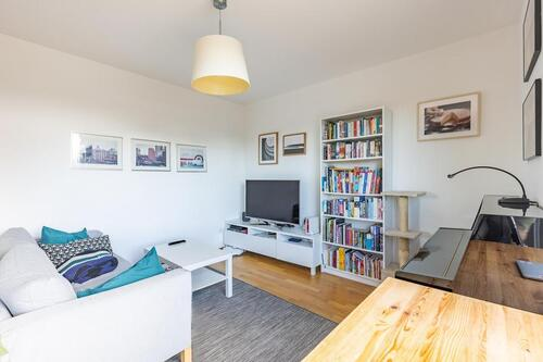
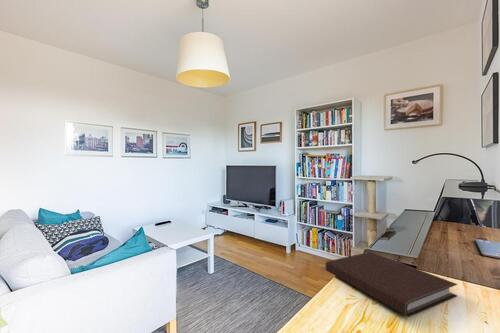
+ notebook (384, 276)
